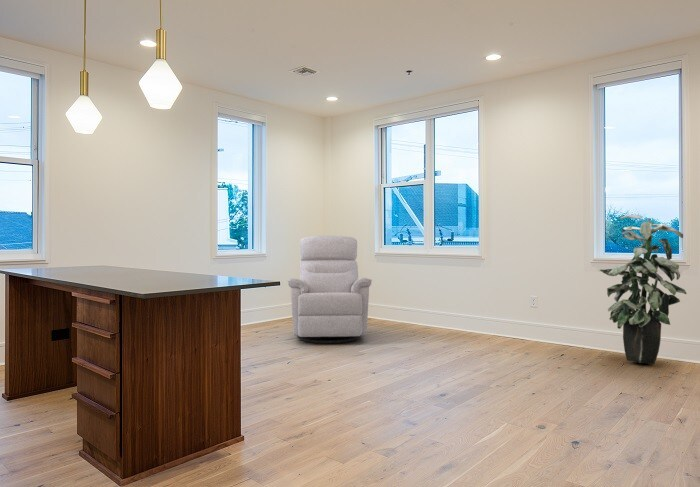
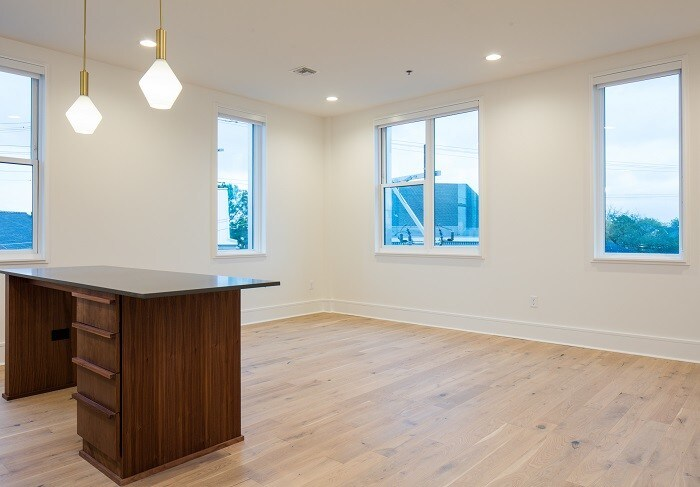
- indoor plant (640, 289)
- chair (329, 285)
